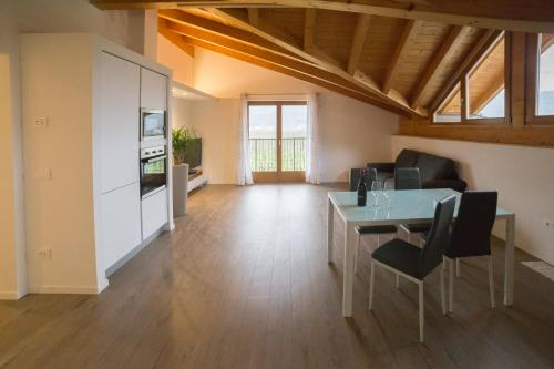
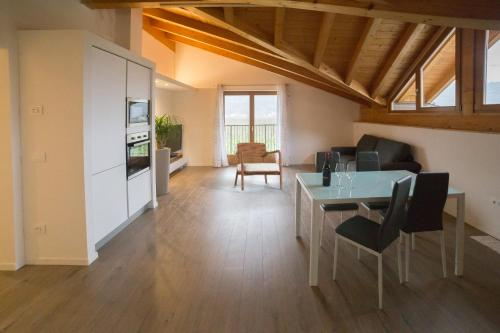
+ armchair (256, 165)
